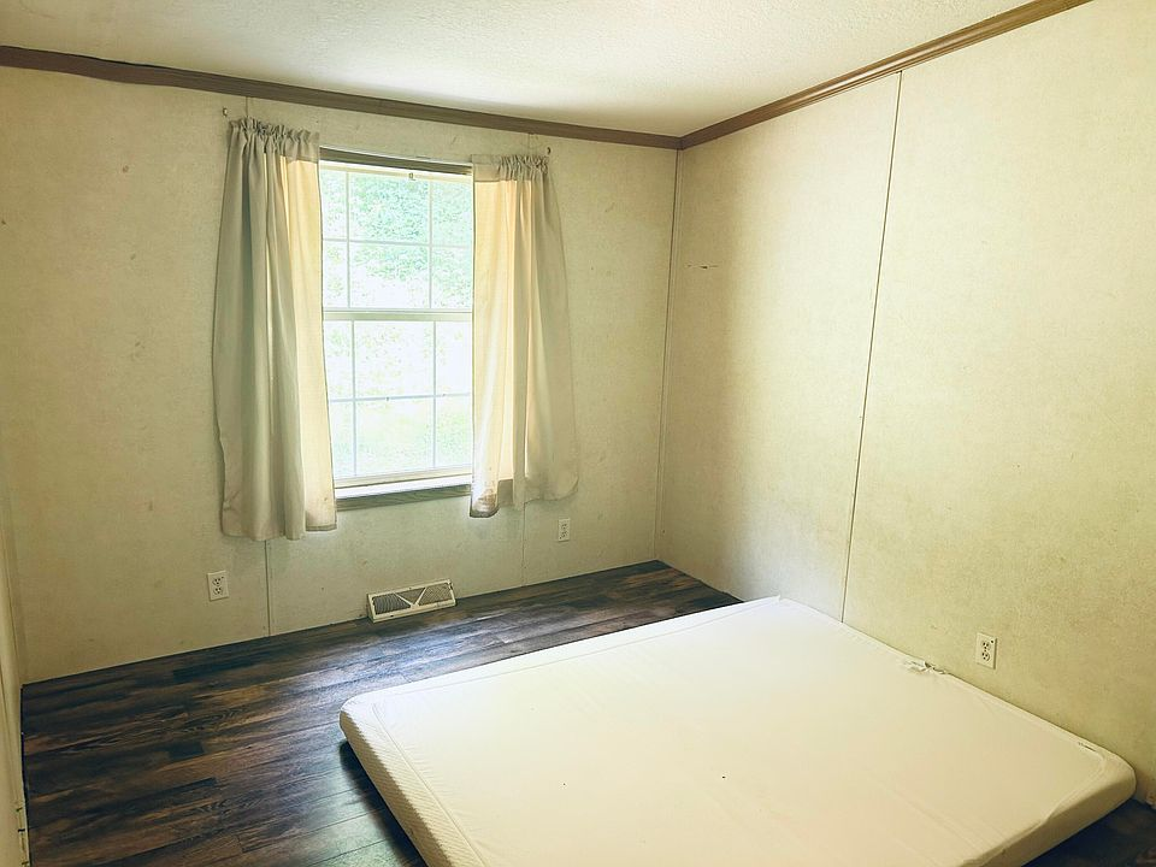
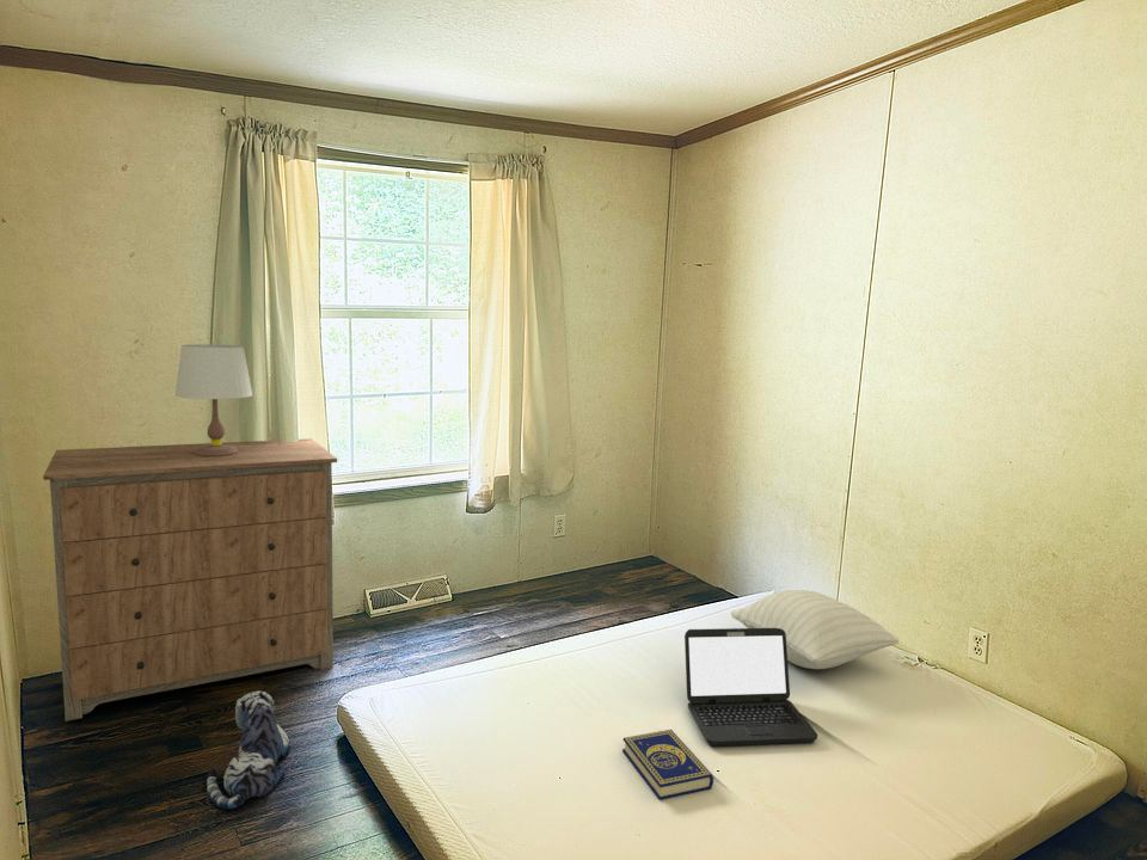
+ pillow (811, 627)
+ plush toy (249, 733)
+ table lamp (214, 399)
+ dresser (202, 564)
+ book (664, 761)
+ laptop (748, 683)
